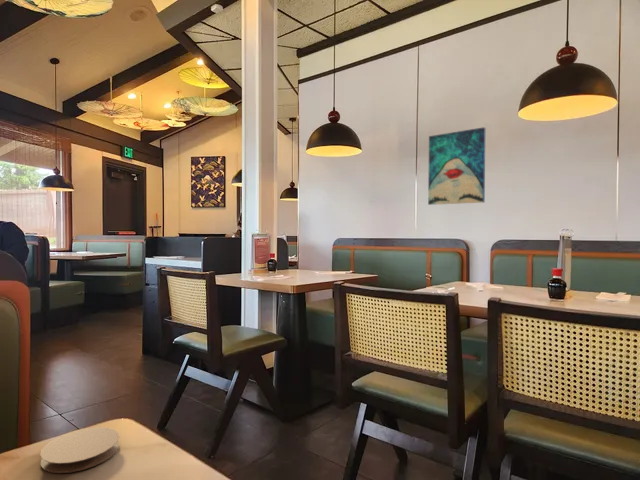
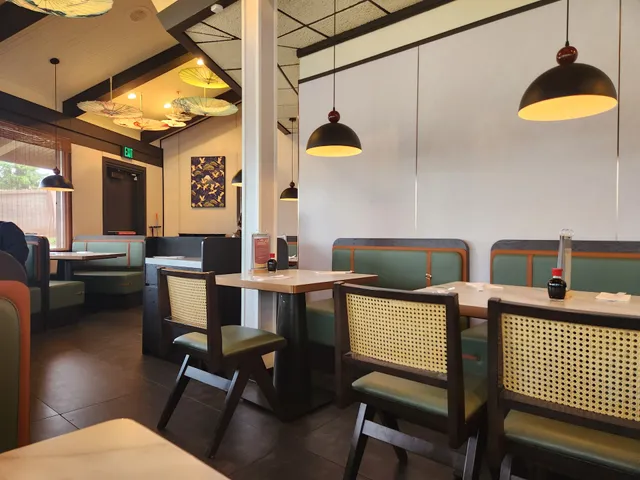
- coaster (81, 448)
- wall art (455, 168)
